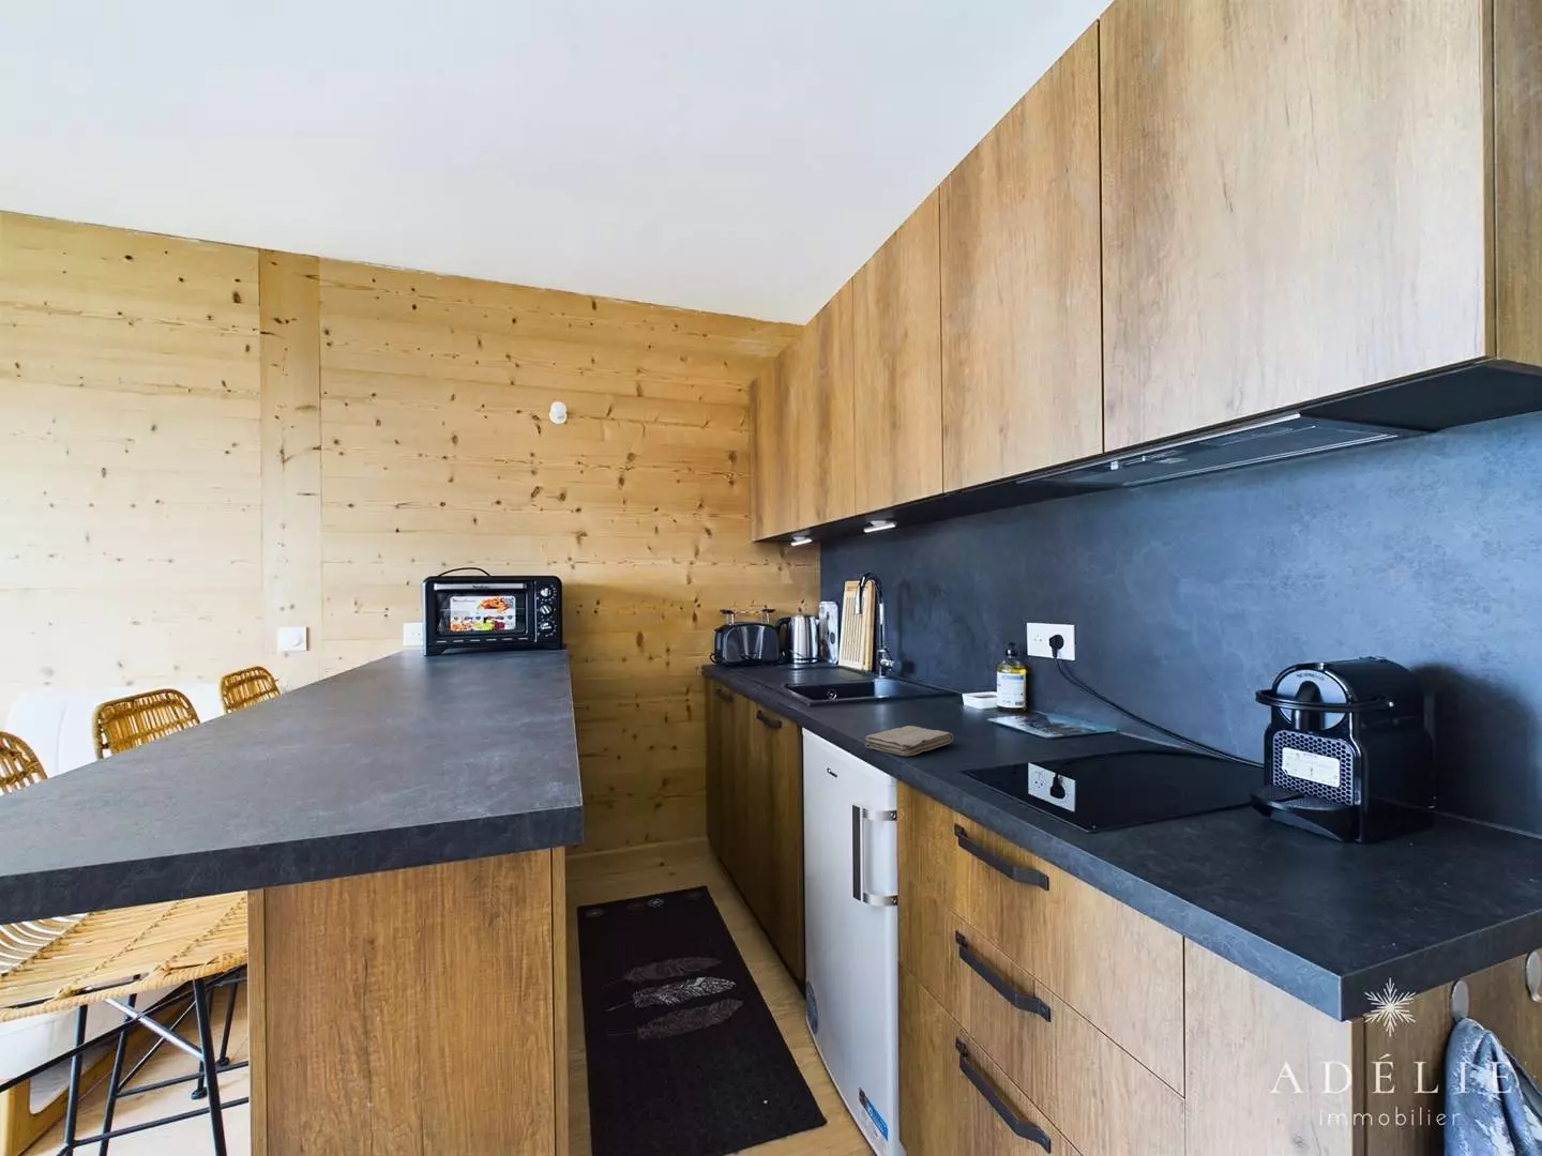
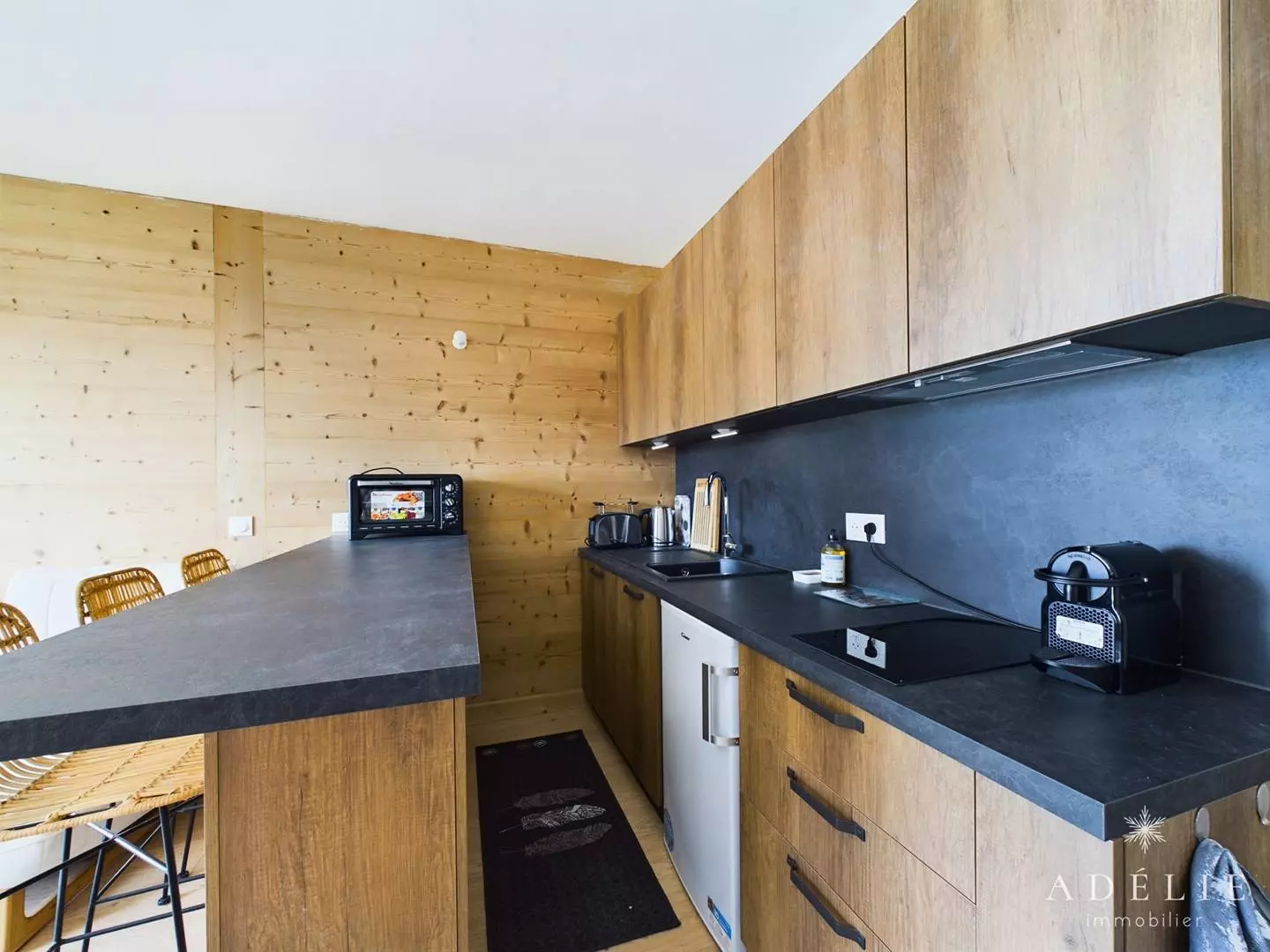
- washcloth (908, 738)
